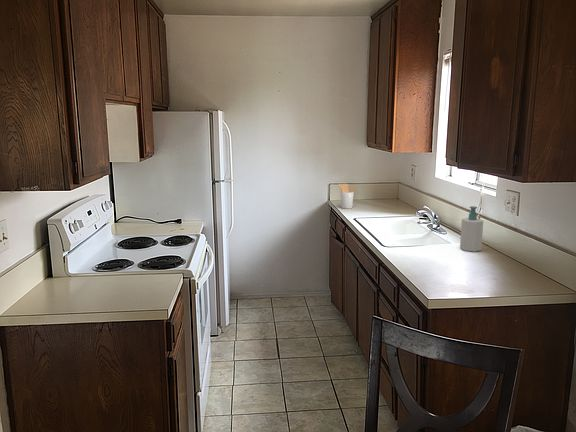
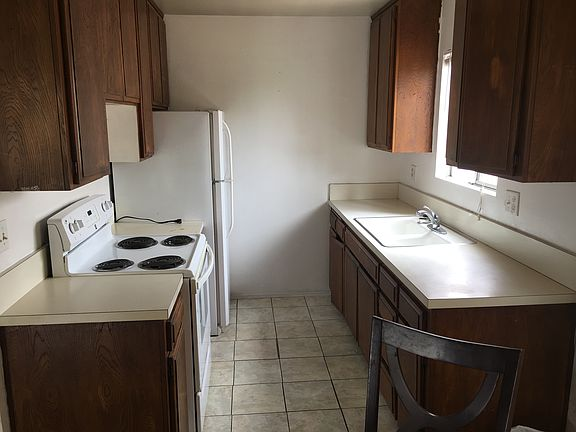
- utensil holder (345, 195)
- soap bottle (471, 228)
